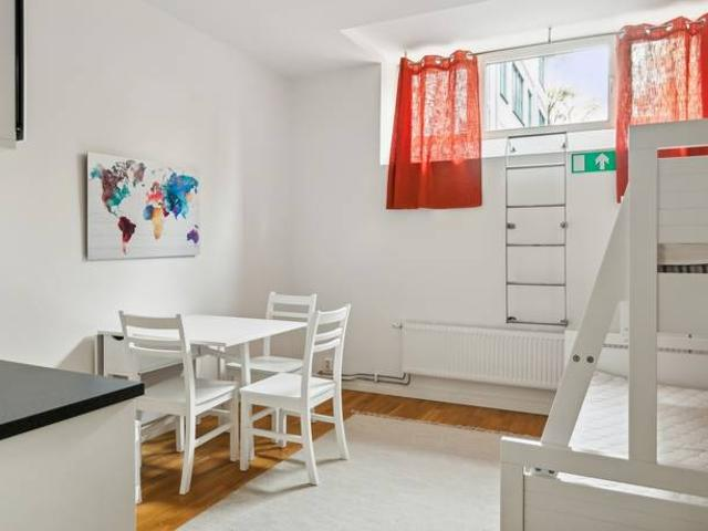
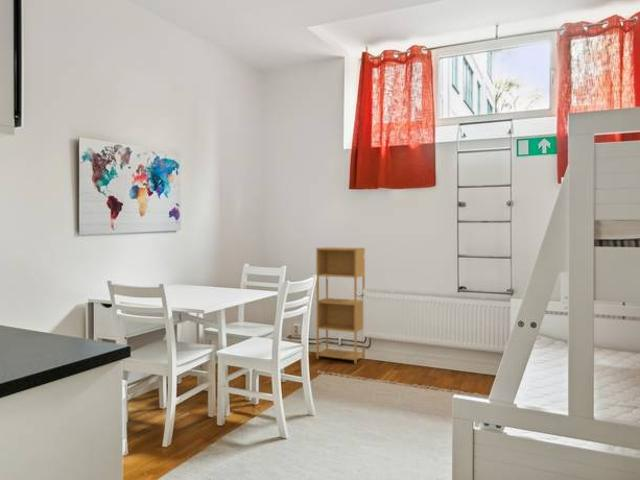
+ shelving unit (340, 303)
